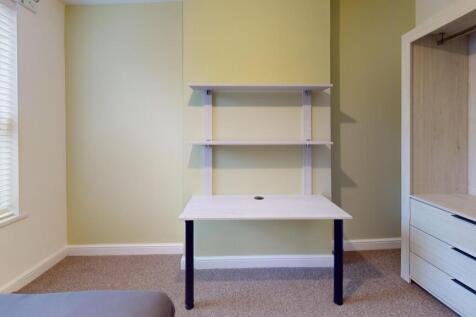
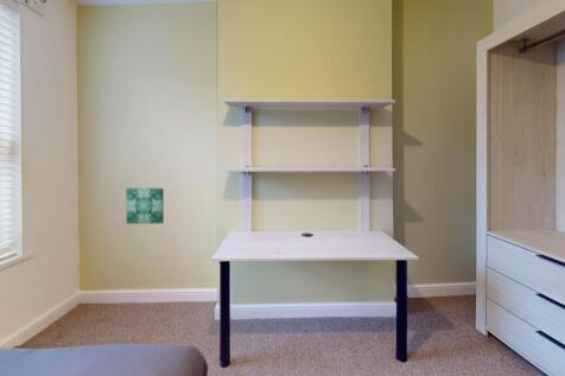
+ wall art (145, 205)
